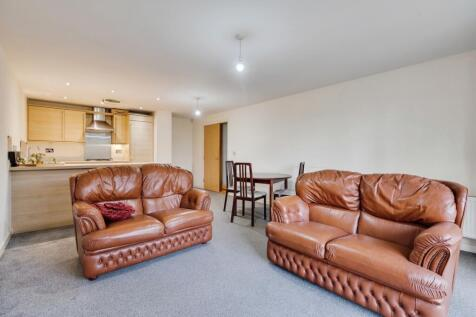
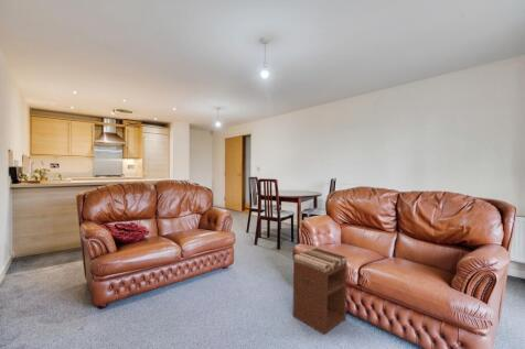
+ nightstand (319, 286)
